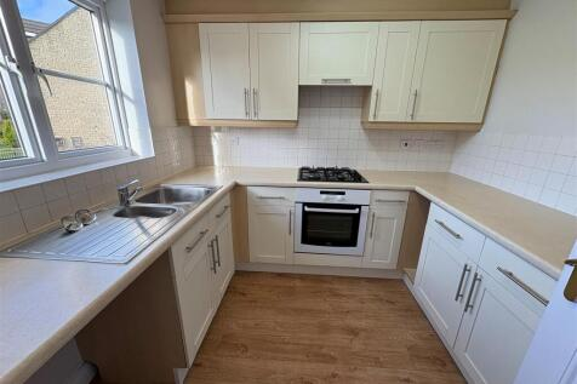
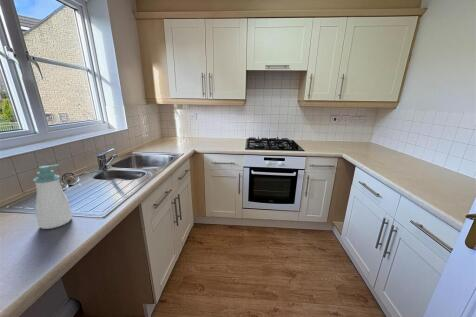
+ soap bottle (50, 195)
